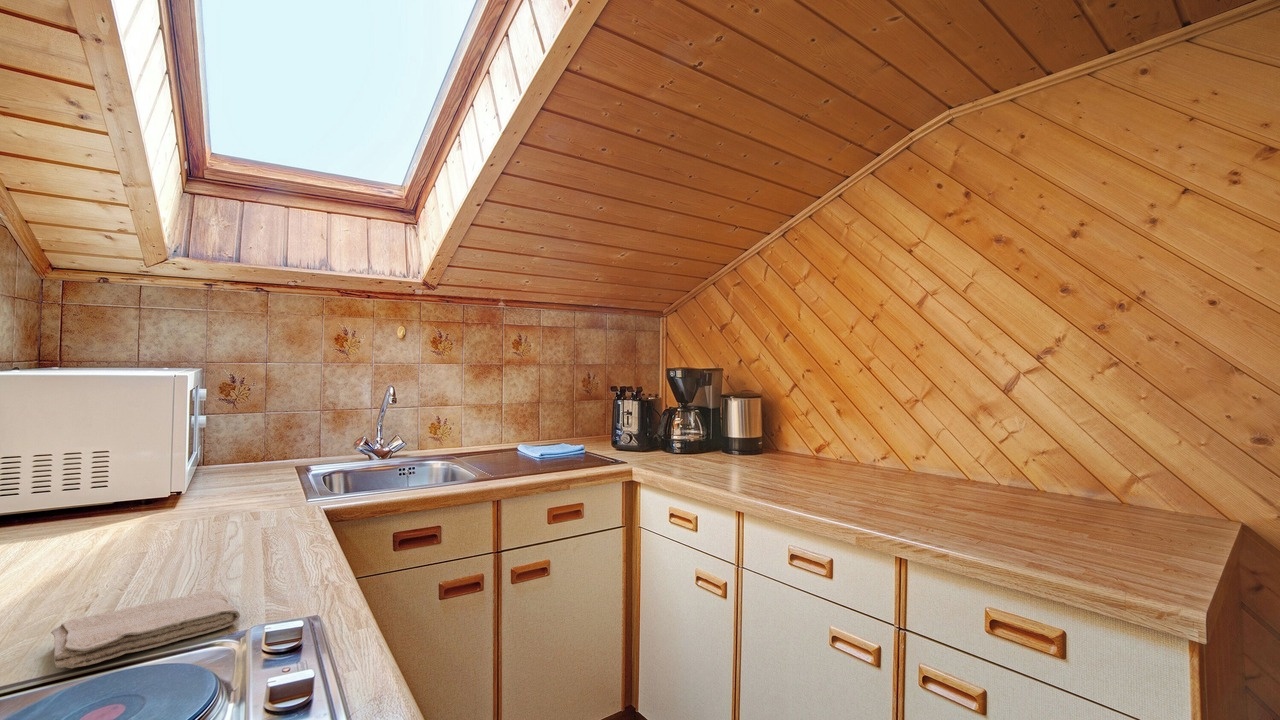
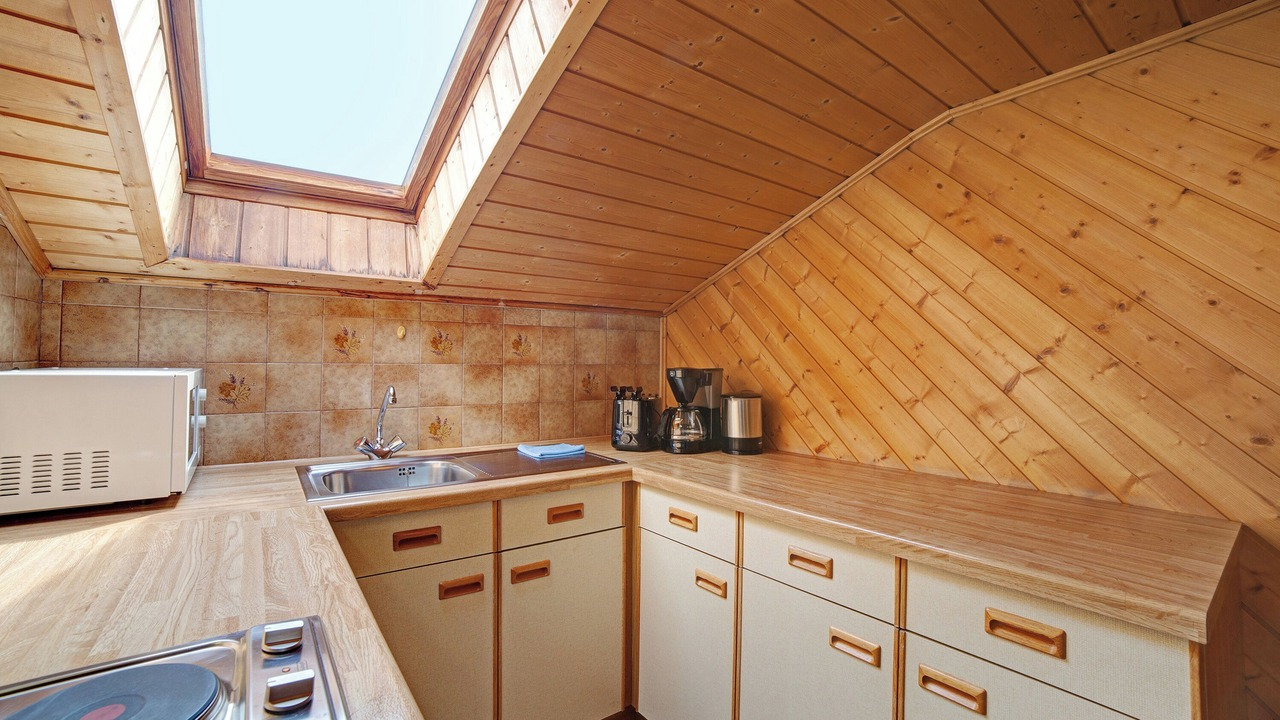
- washcloth (148, 623)
